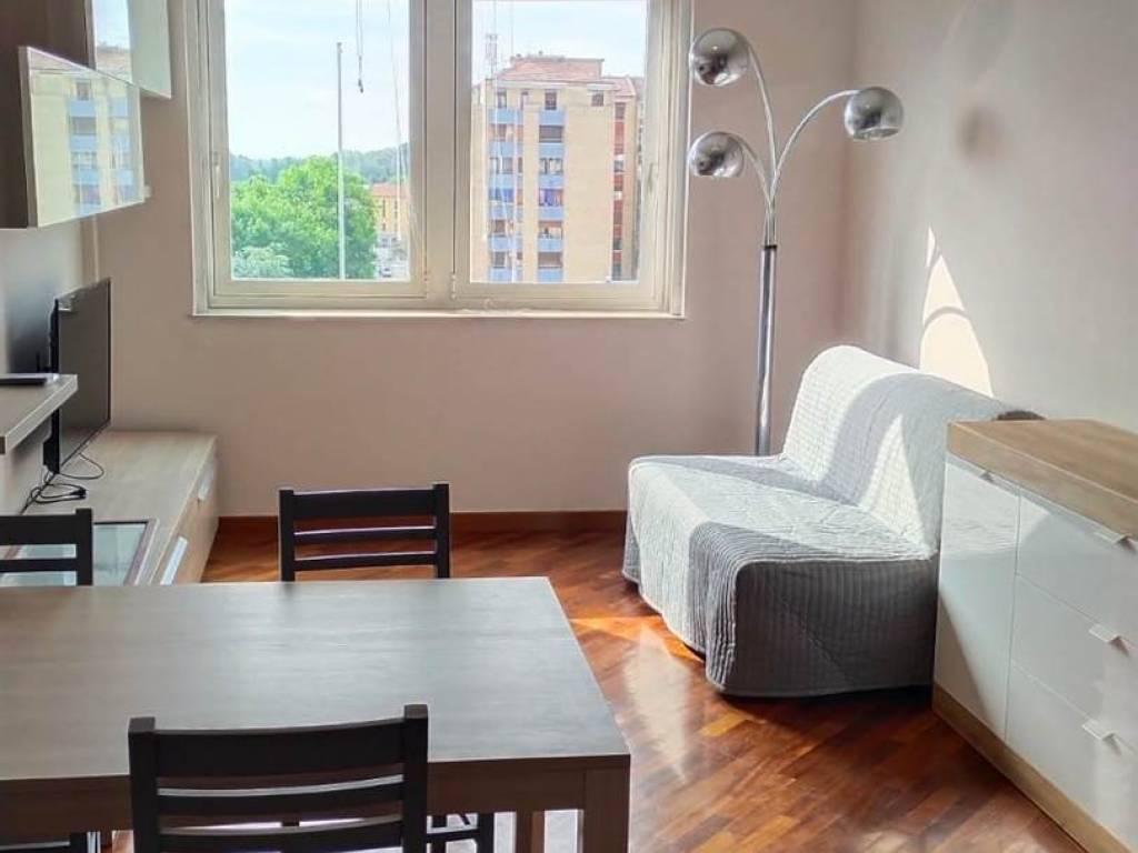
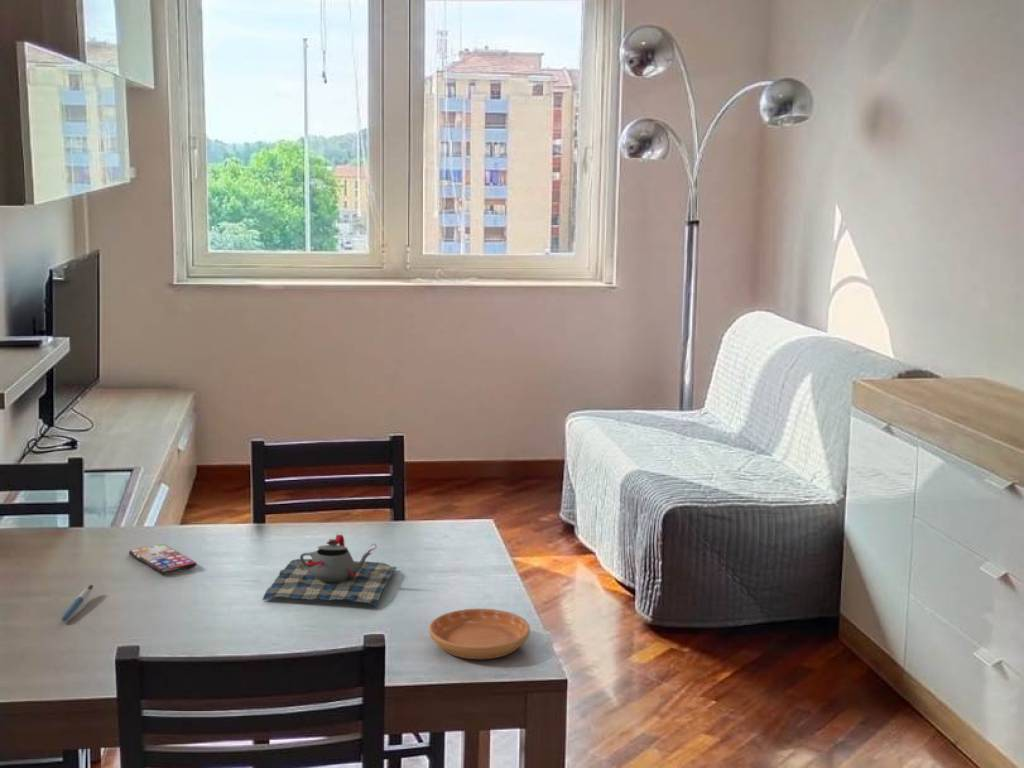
+ teapot (332, 561)
+ smartphone (162, 558)
+ pen (76, 602)
+ saucer (479, 635)
